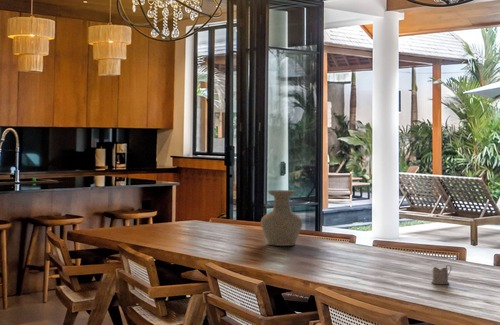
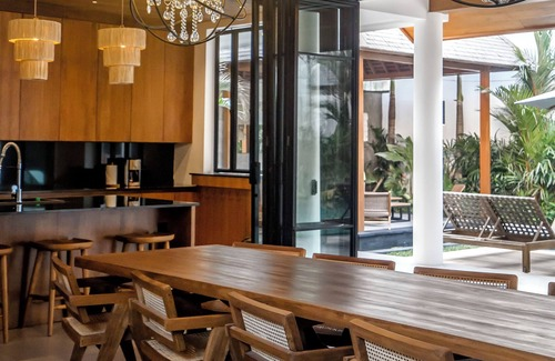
- tea glass holder (441, 271)
- vase (281, 217)
